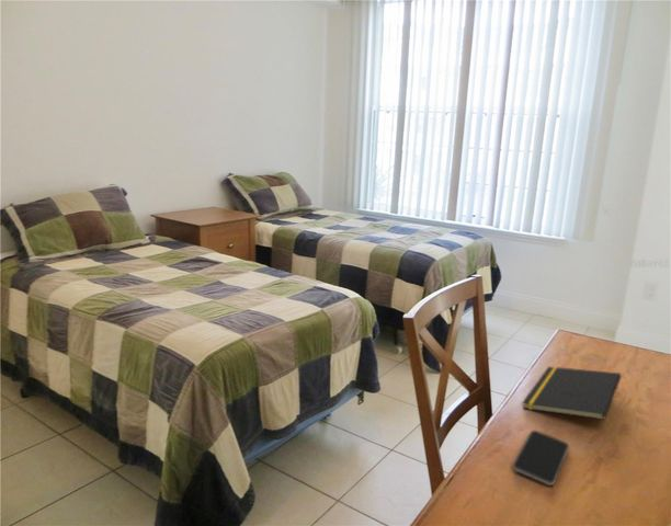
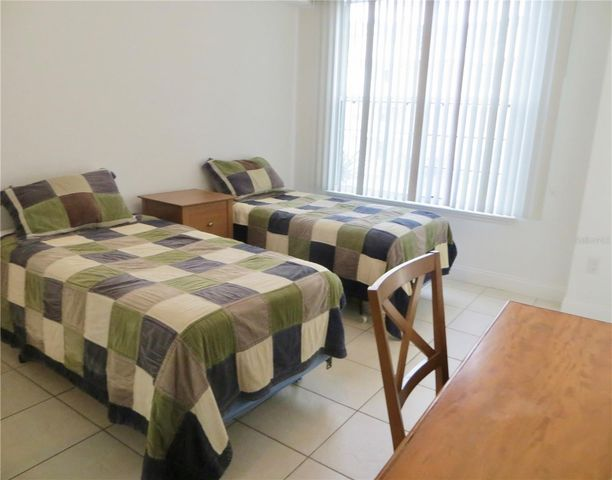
- notepad (572, 390)
- smartphone (542, 455)
